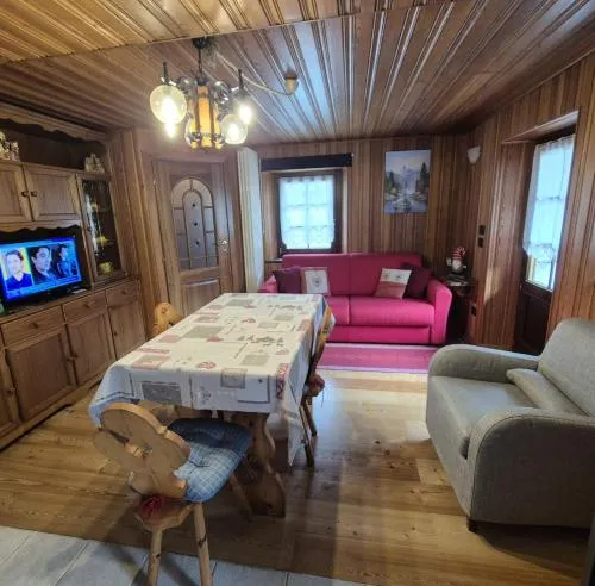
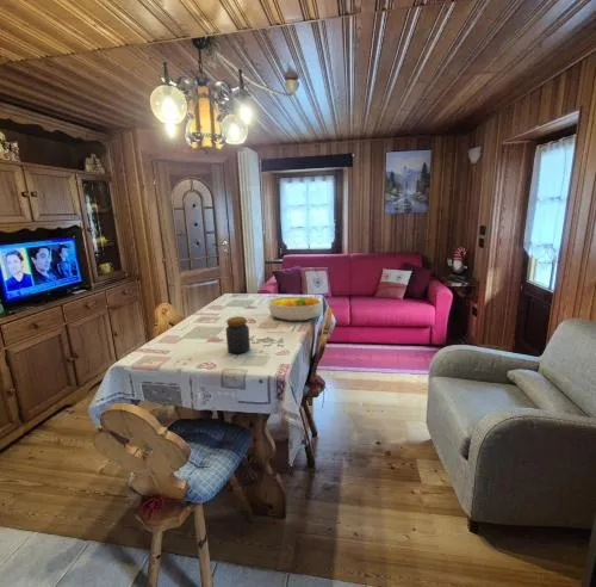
+ fruit bowl (294, 305)
+ jar (237, 334)
